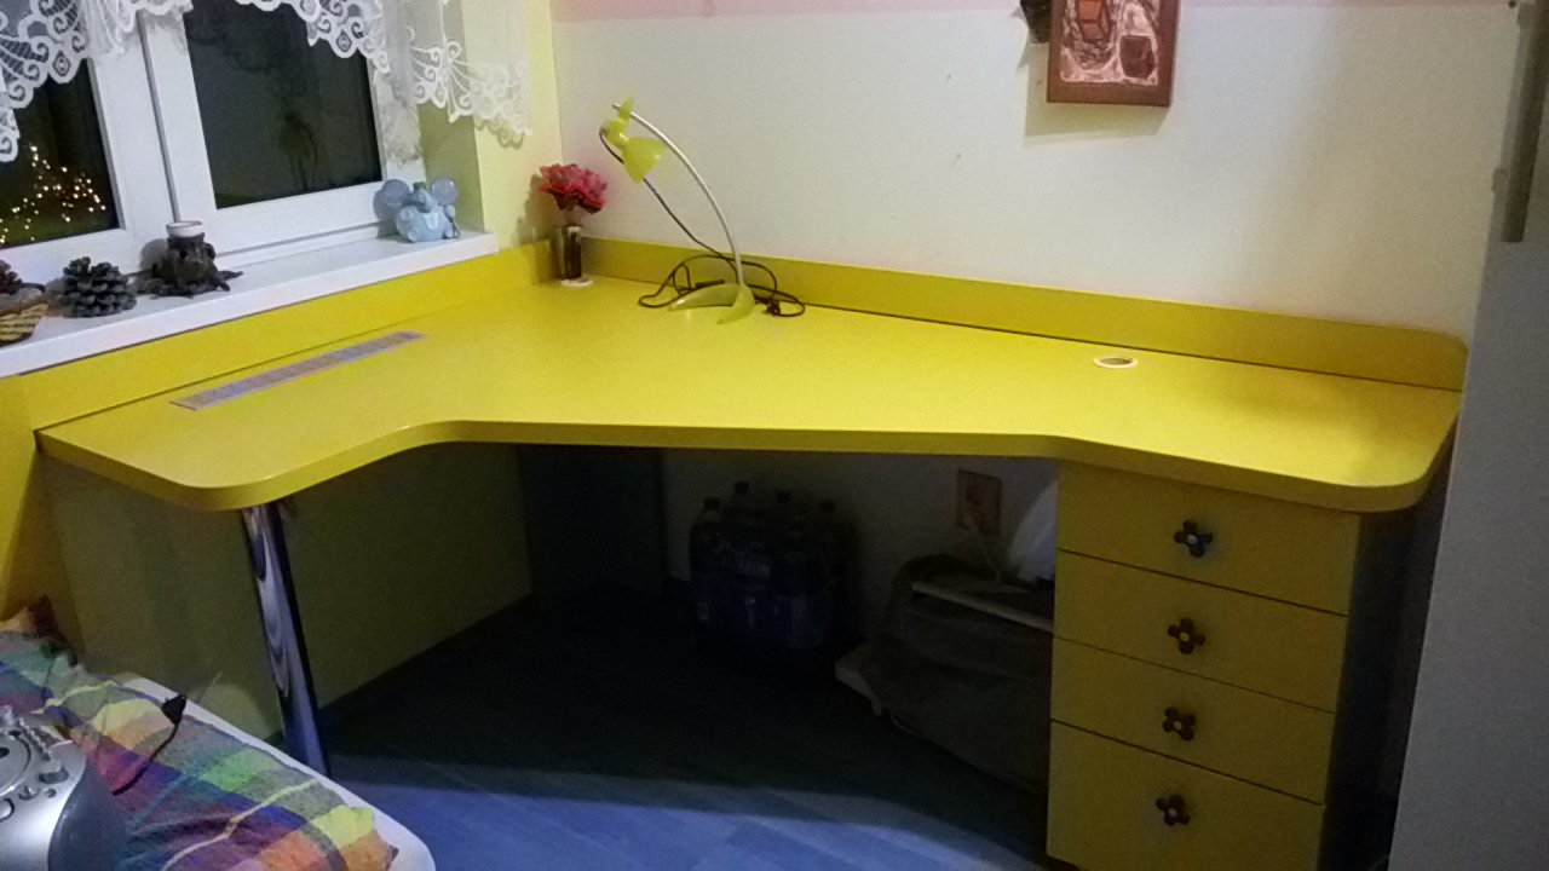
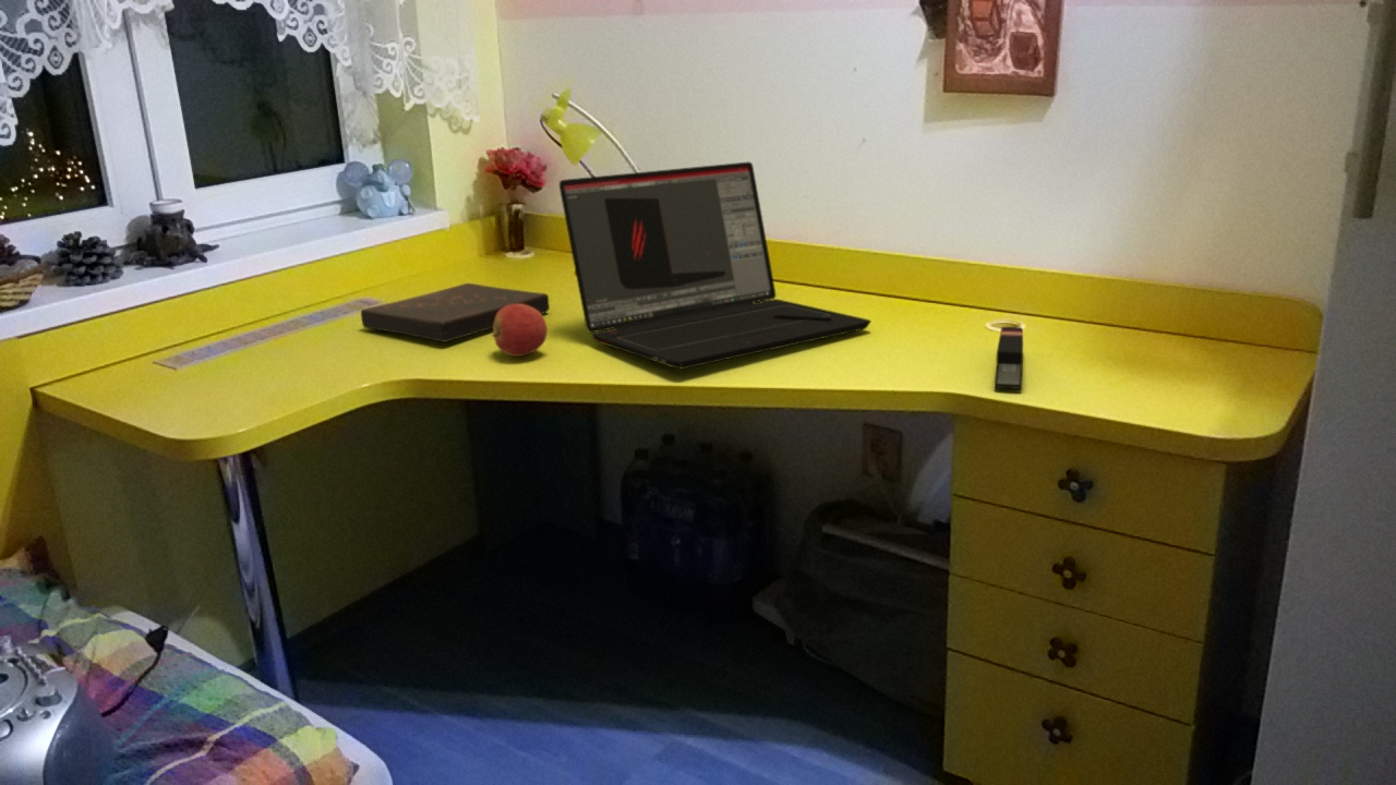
+ stapler (1010, 352)
+ book (456, 310)
+ apple (518, 329)
+ laptop (717, 256)
